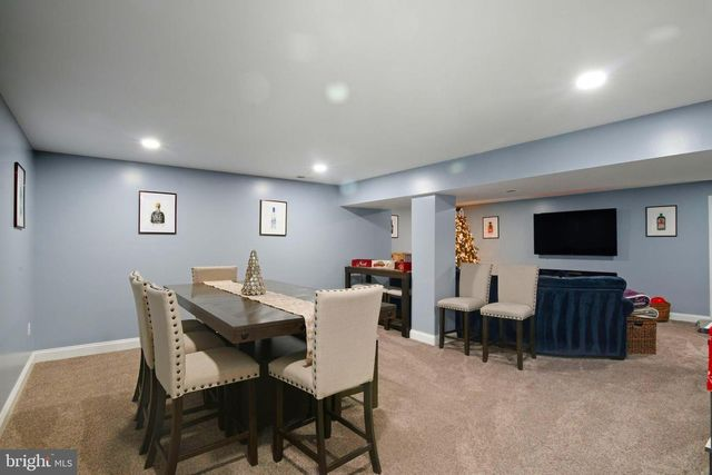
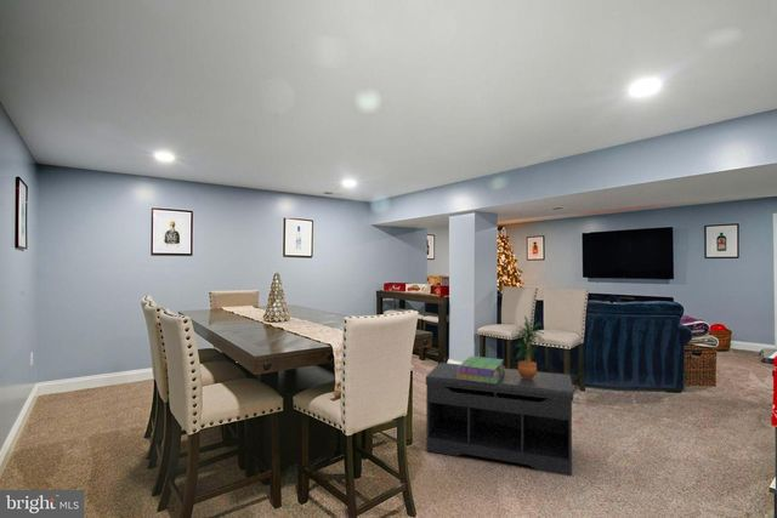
+ potted plant (528, 347)
+ bench (498, 411)
+ stack of books (481, 369)
